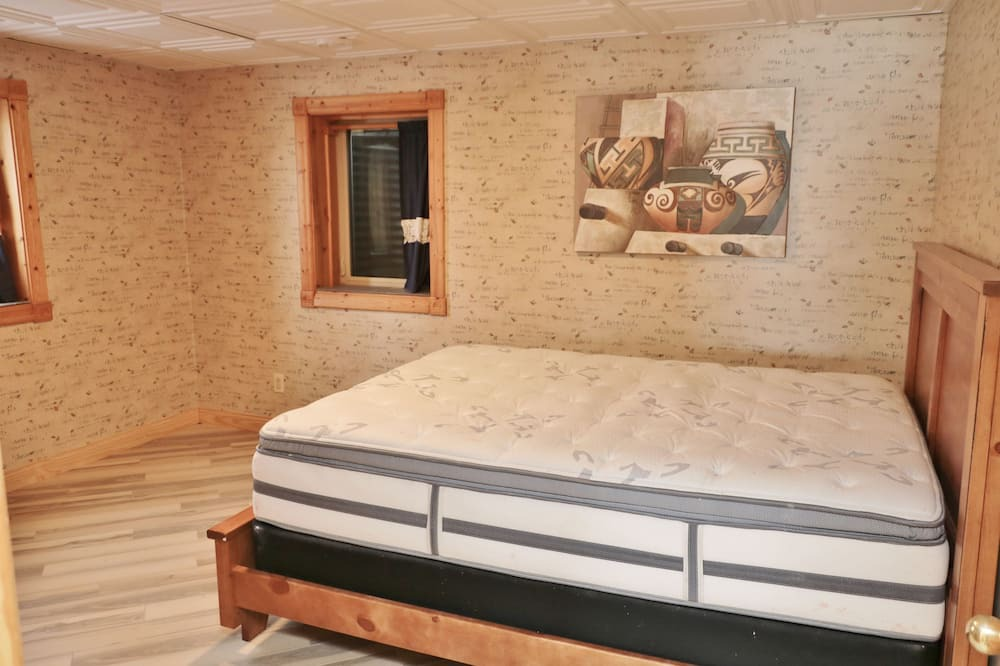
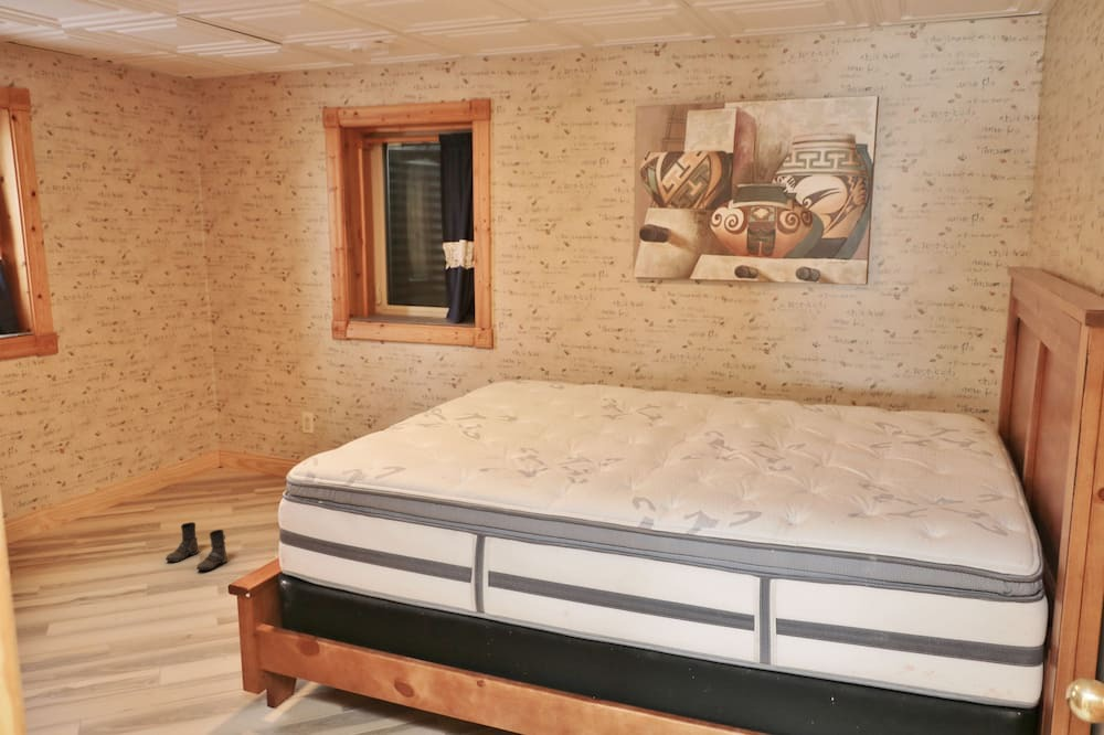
+ boots (195, 546)
